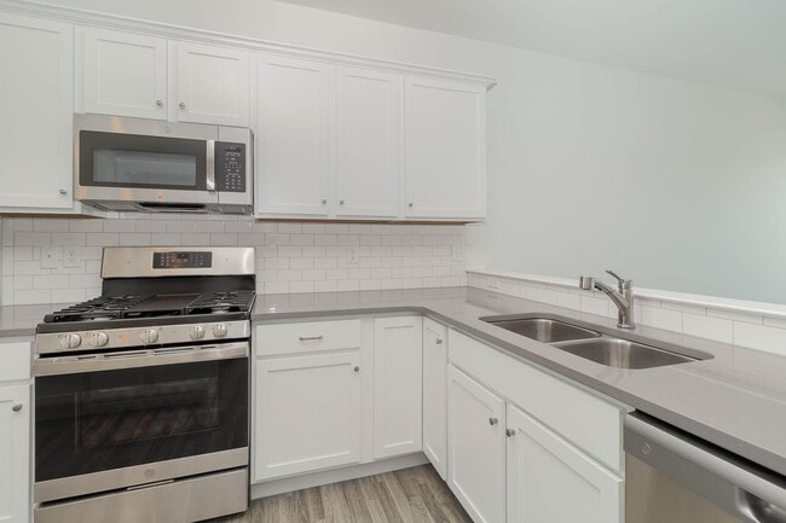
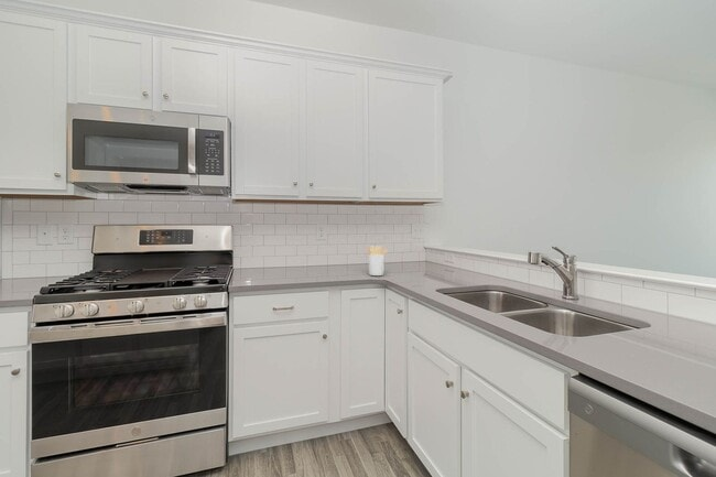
+ utensil holder (376, 259)
